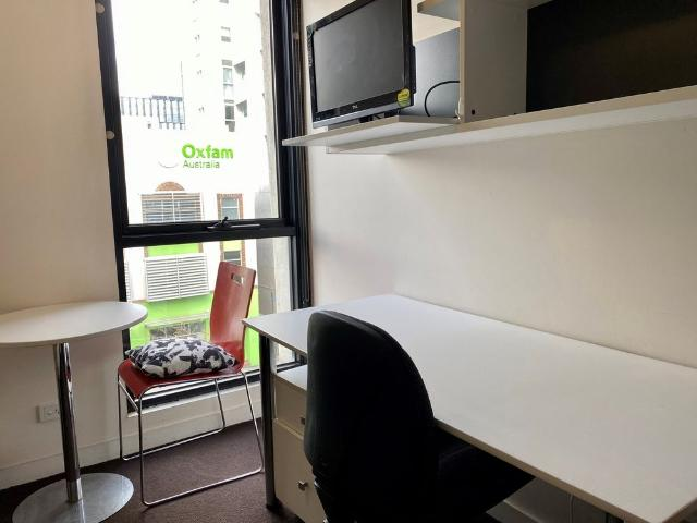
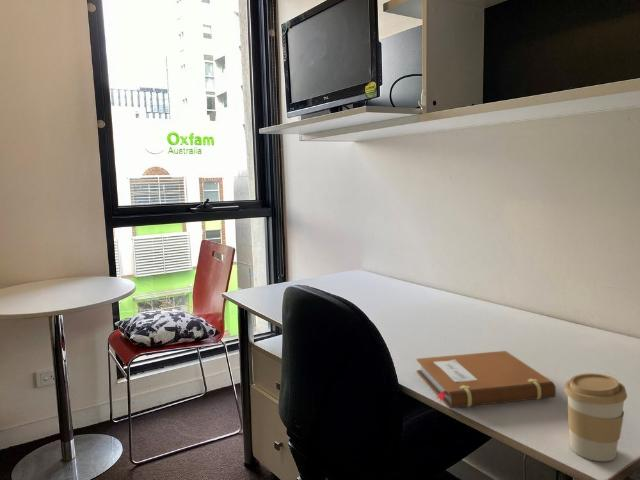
+ notebook (478, 377)
+ coffee cup (593, 414)
